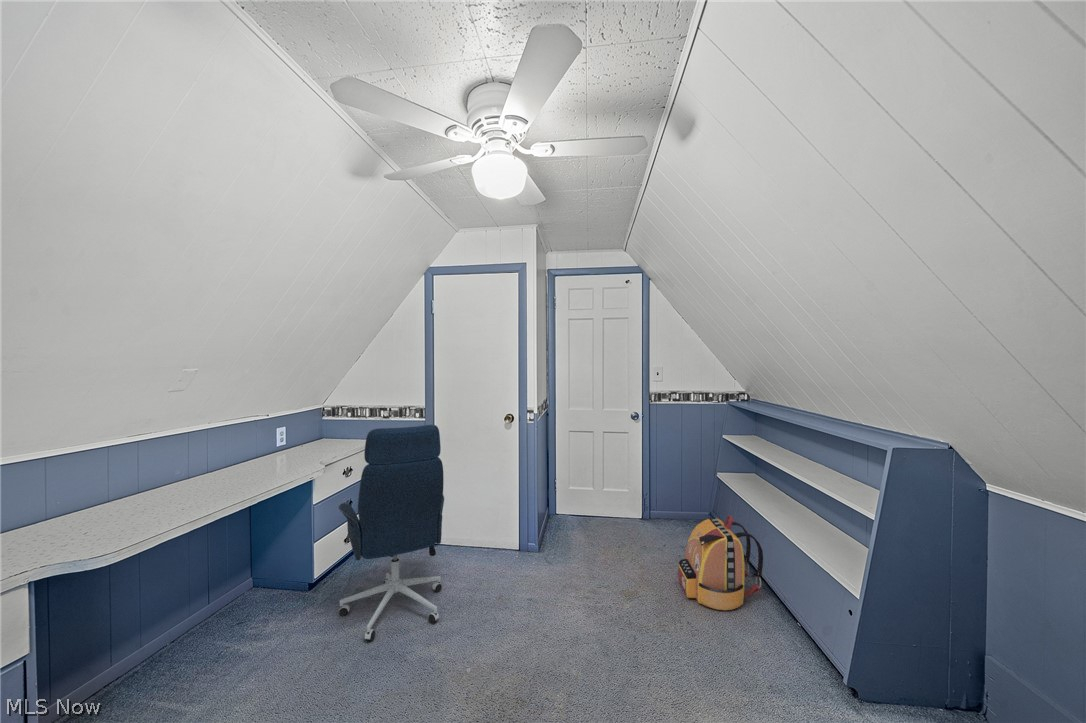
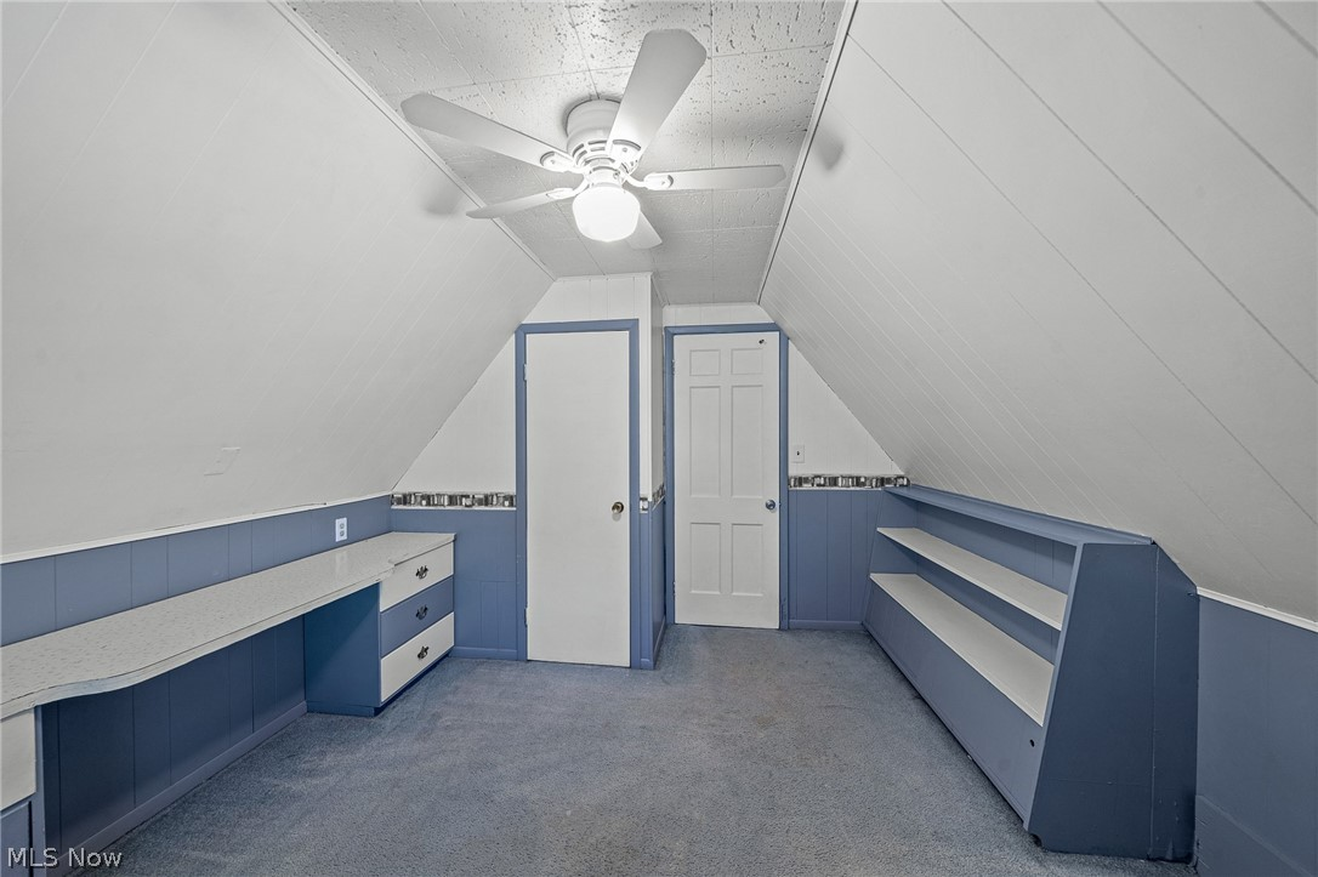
- backpack (717, 553)
- office chair (396, 516)
